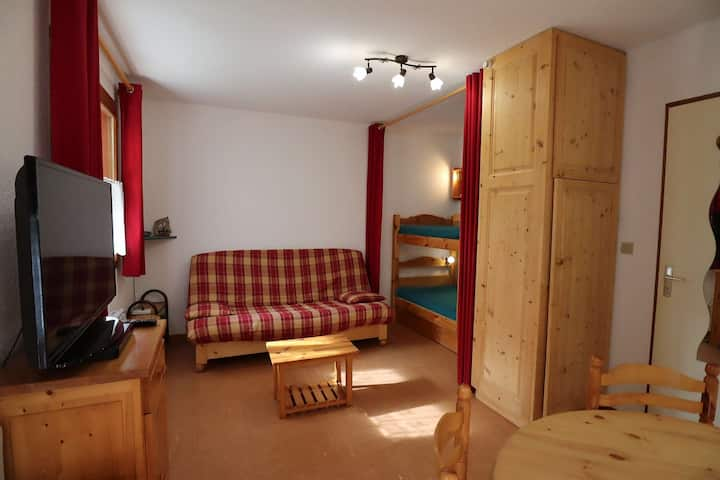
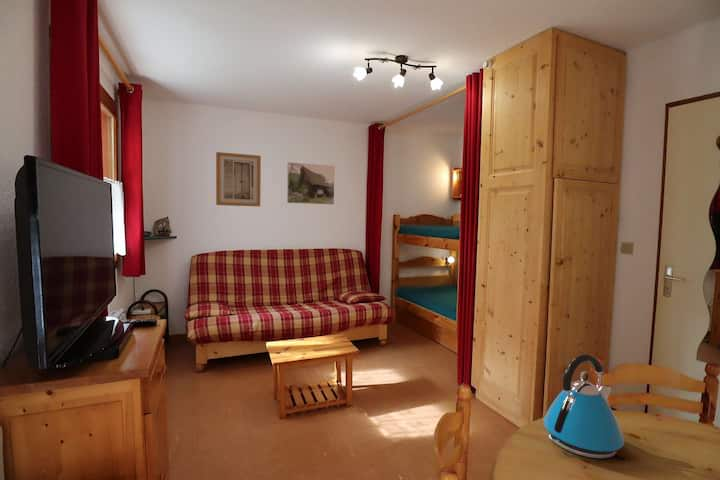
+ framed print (311, 184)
+ kettle (581, 397)
+ wall art (238, 180)
